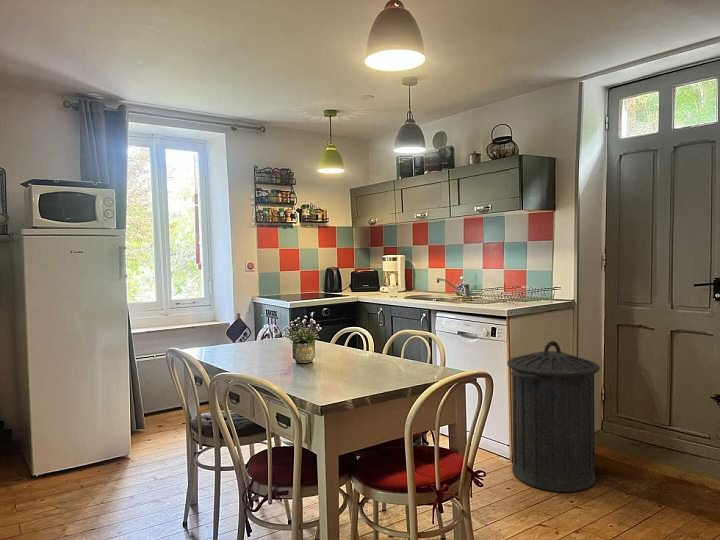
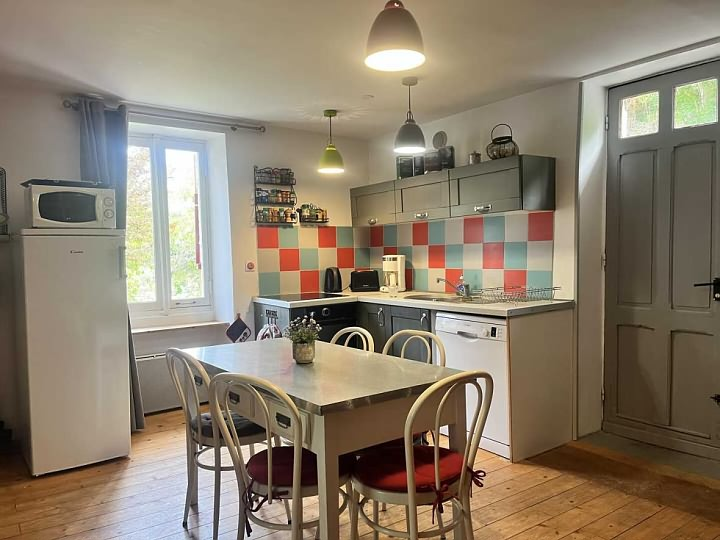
- trash can (552, 408)
